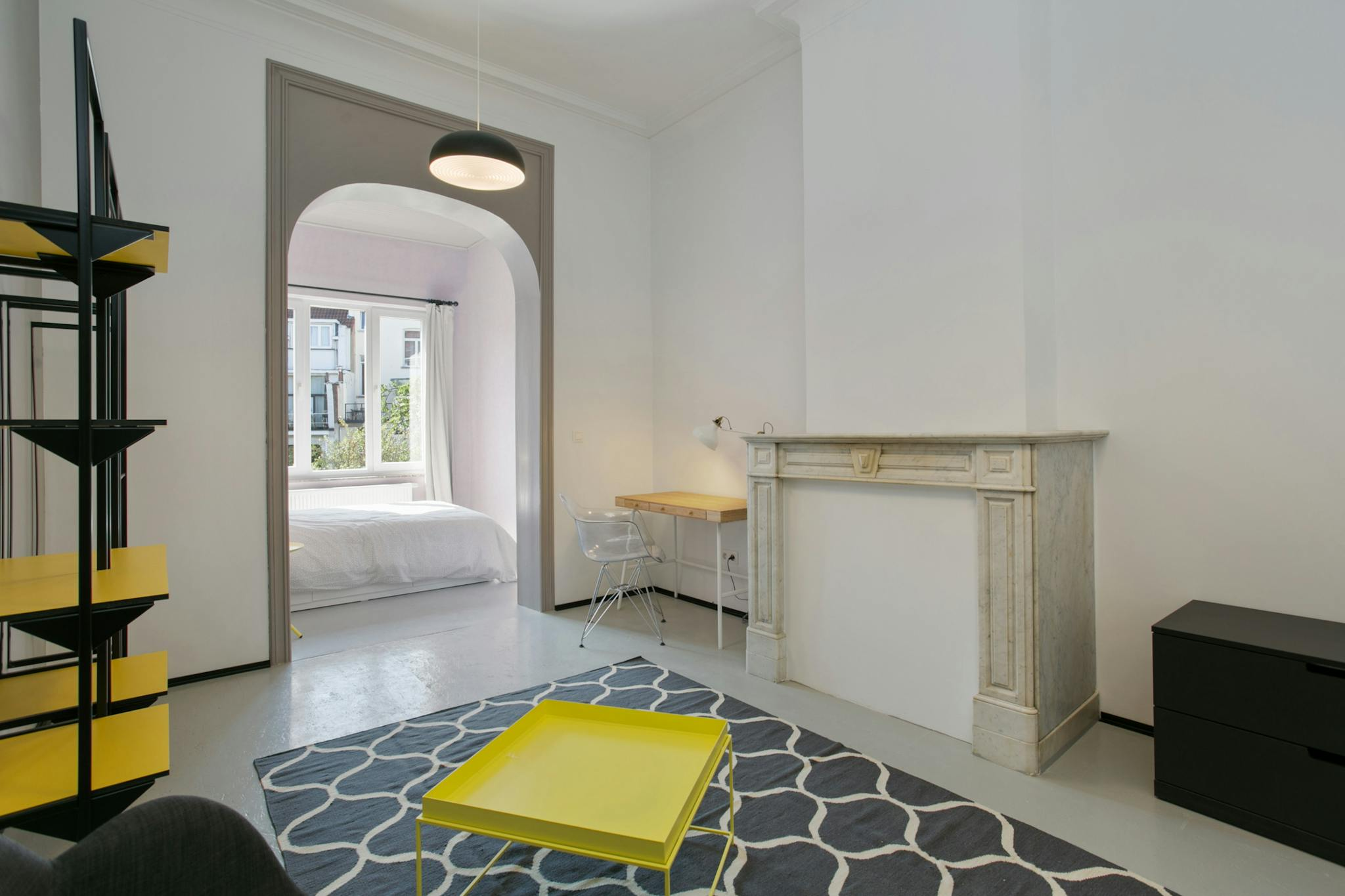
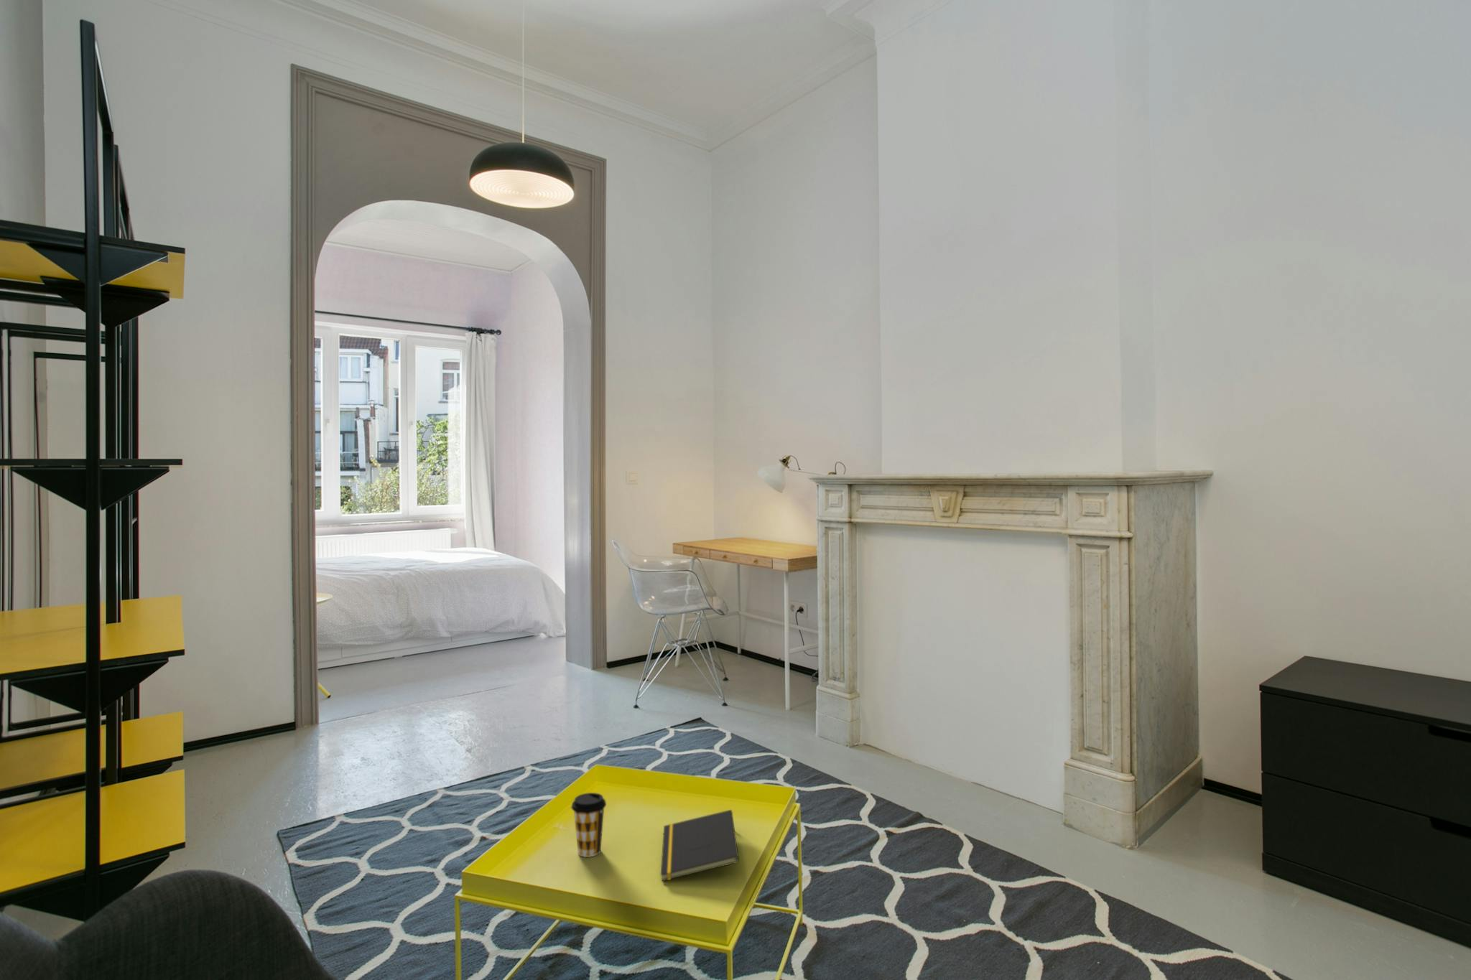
+ notepad (699, 843)
+ coffee cup (589, 825)
